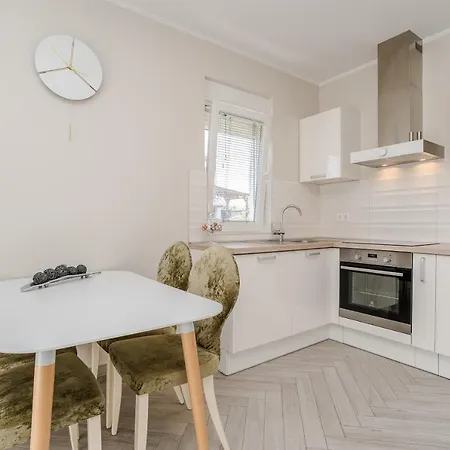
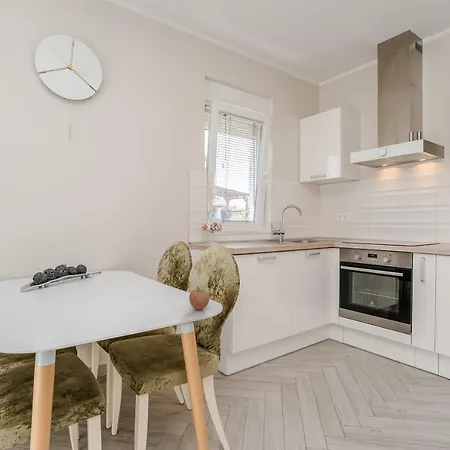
+ fruit (199, 297)
